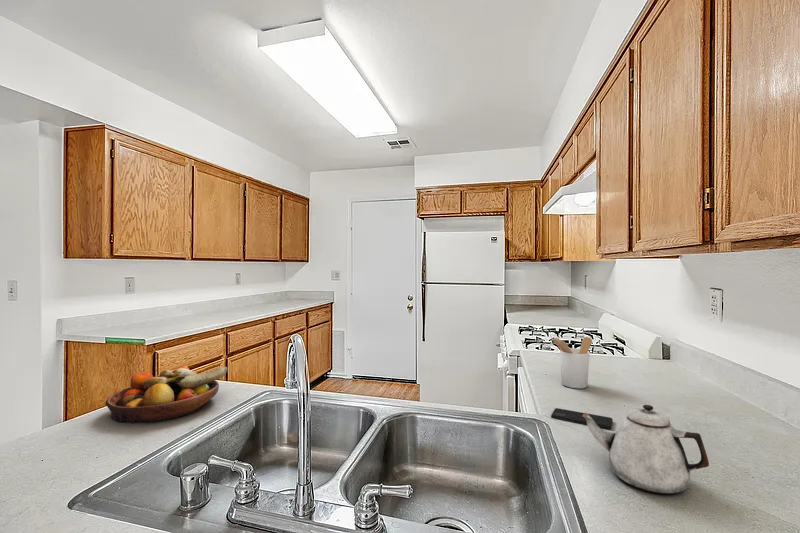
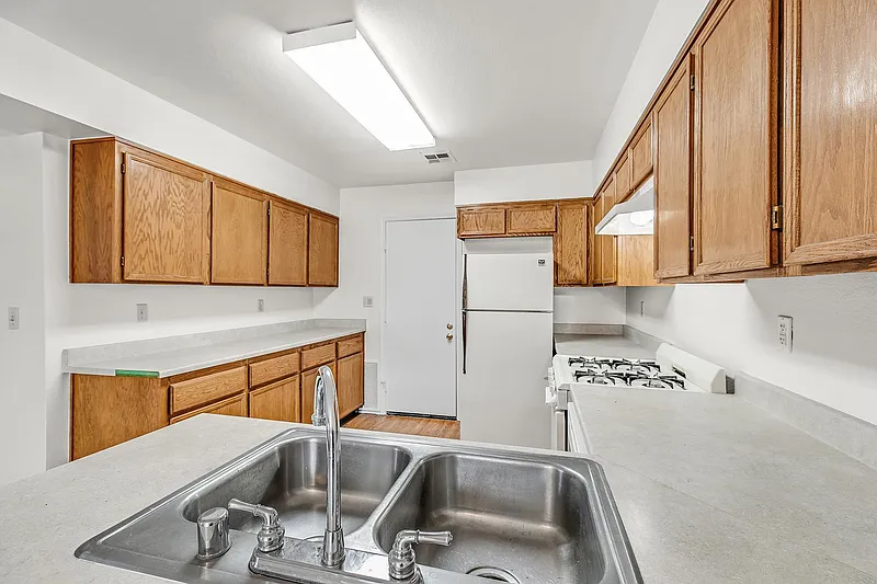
- teapot (639, 439)
- fruit bowl (167, 386)
- utensil holder (569, 360)
- smartphone (581, 417)
